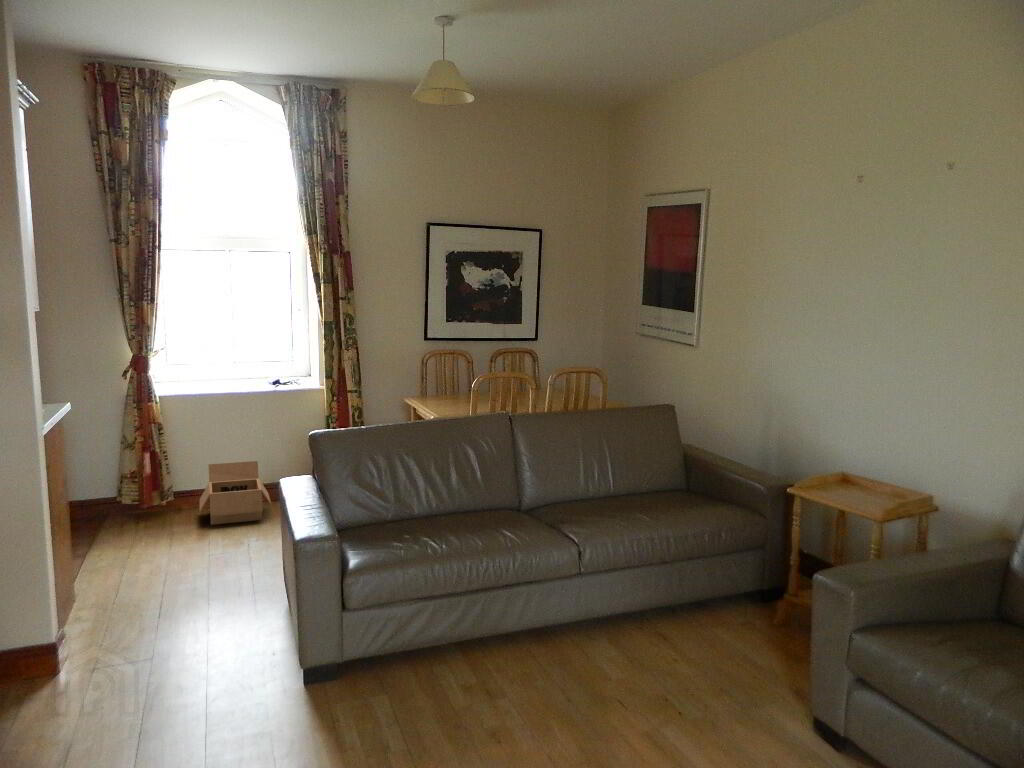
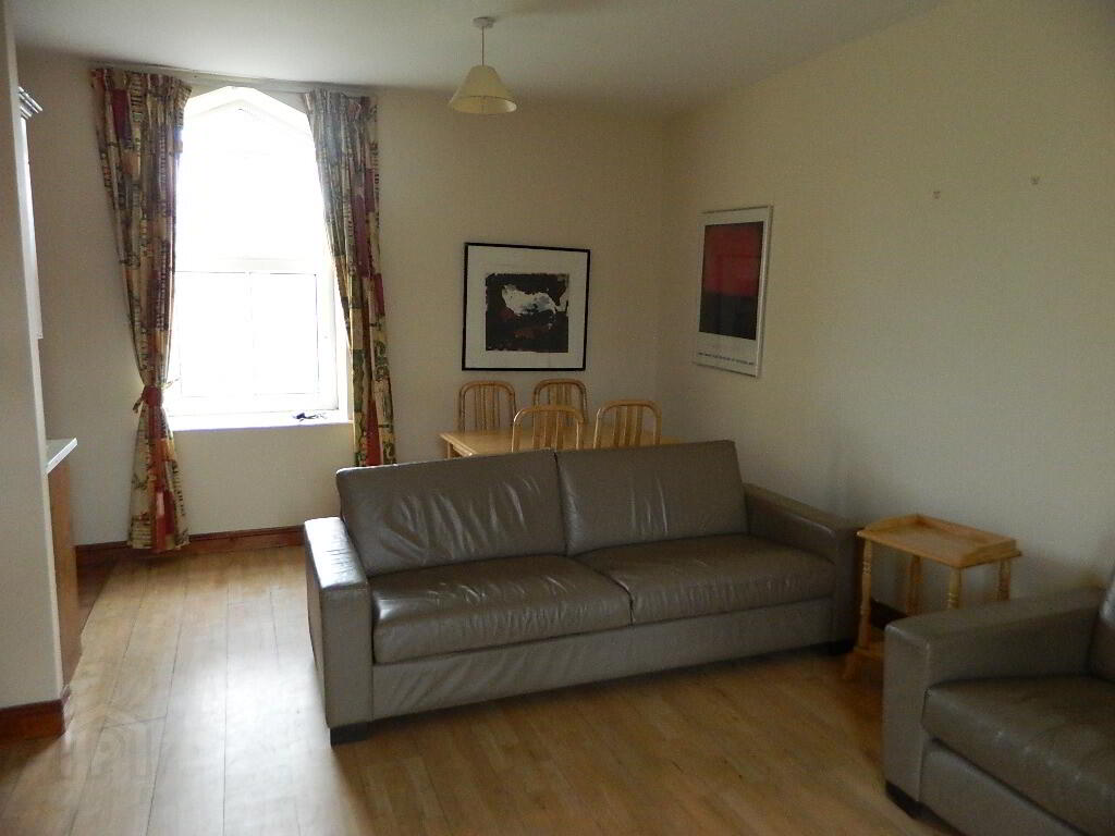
- box (234, 492)
